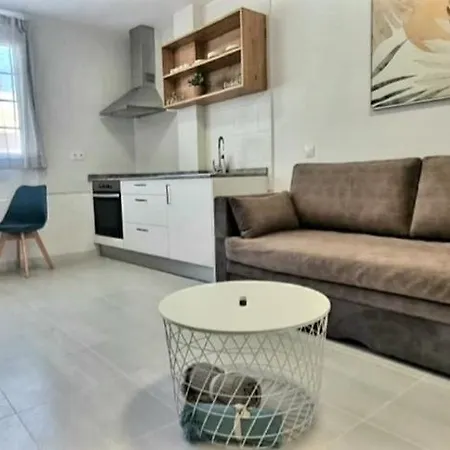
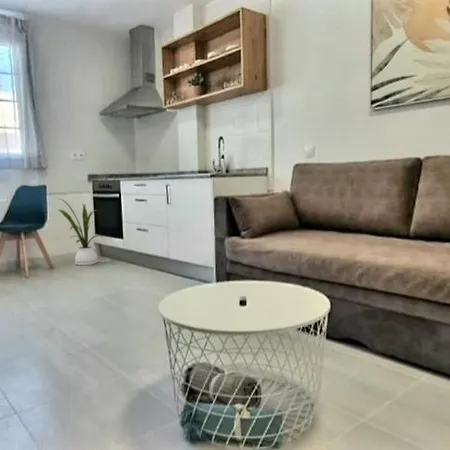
+ house plant (81, 230)
